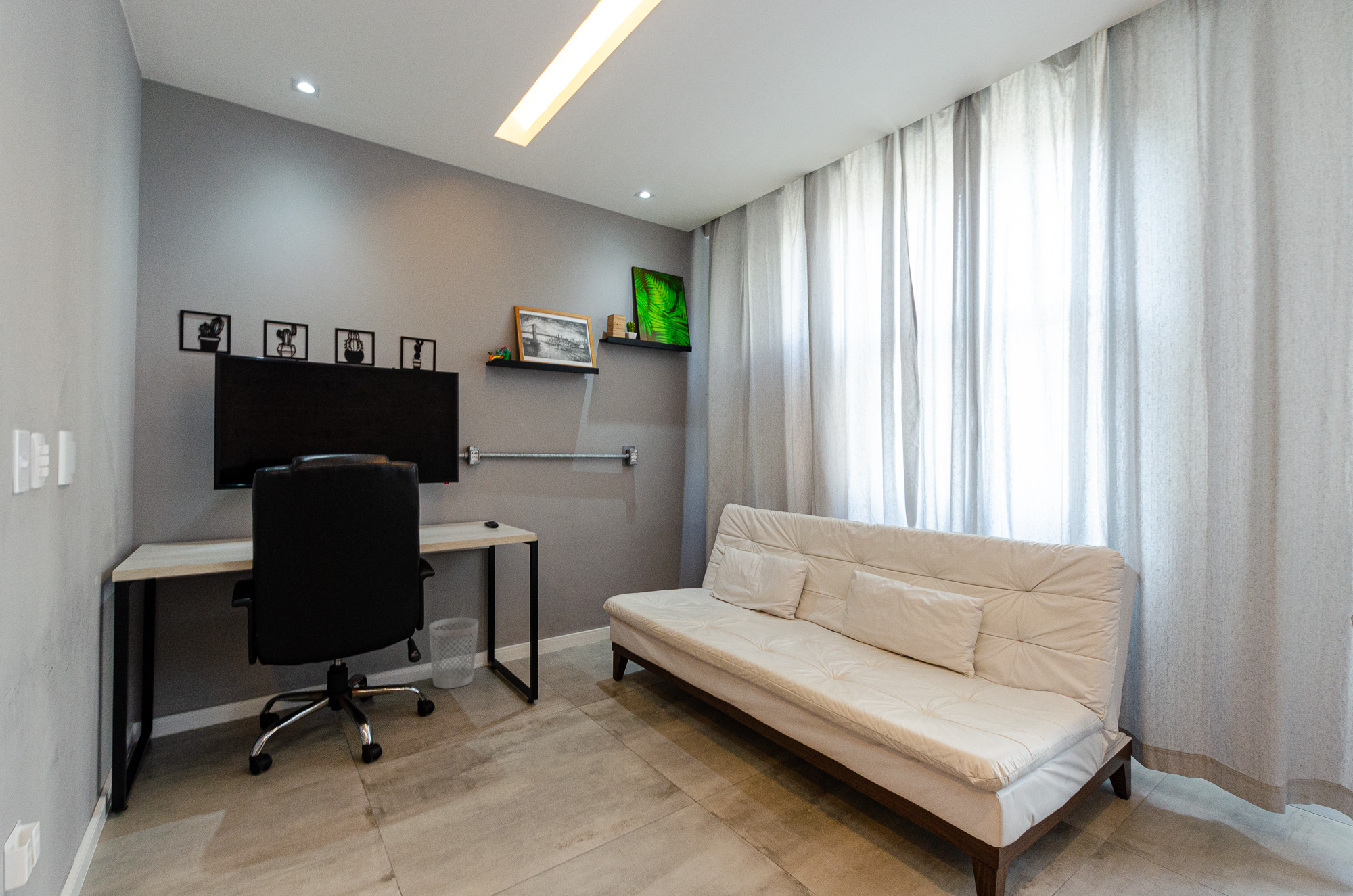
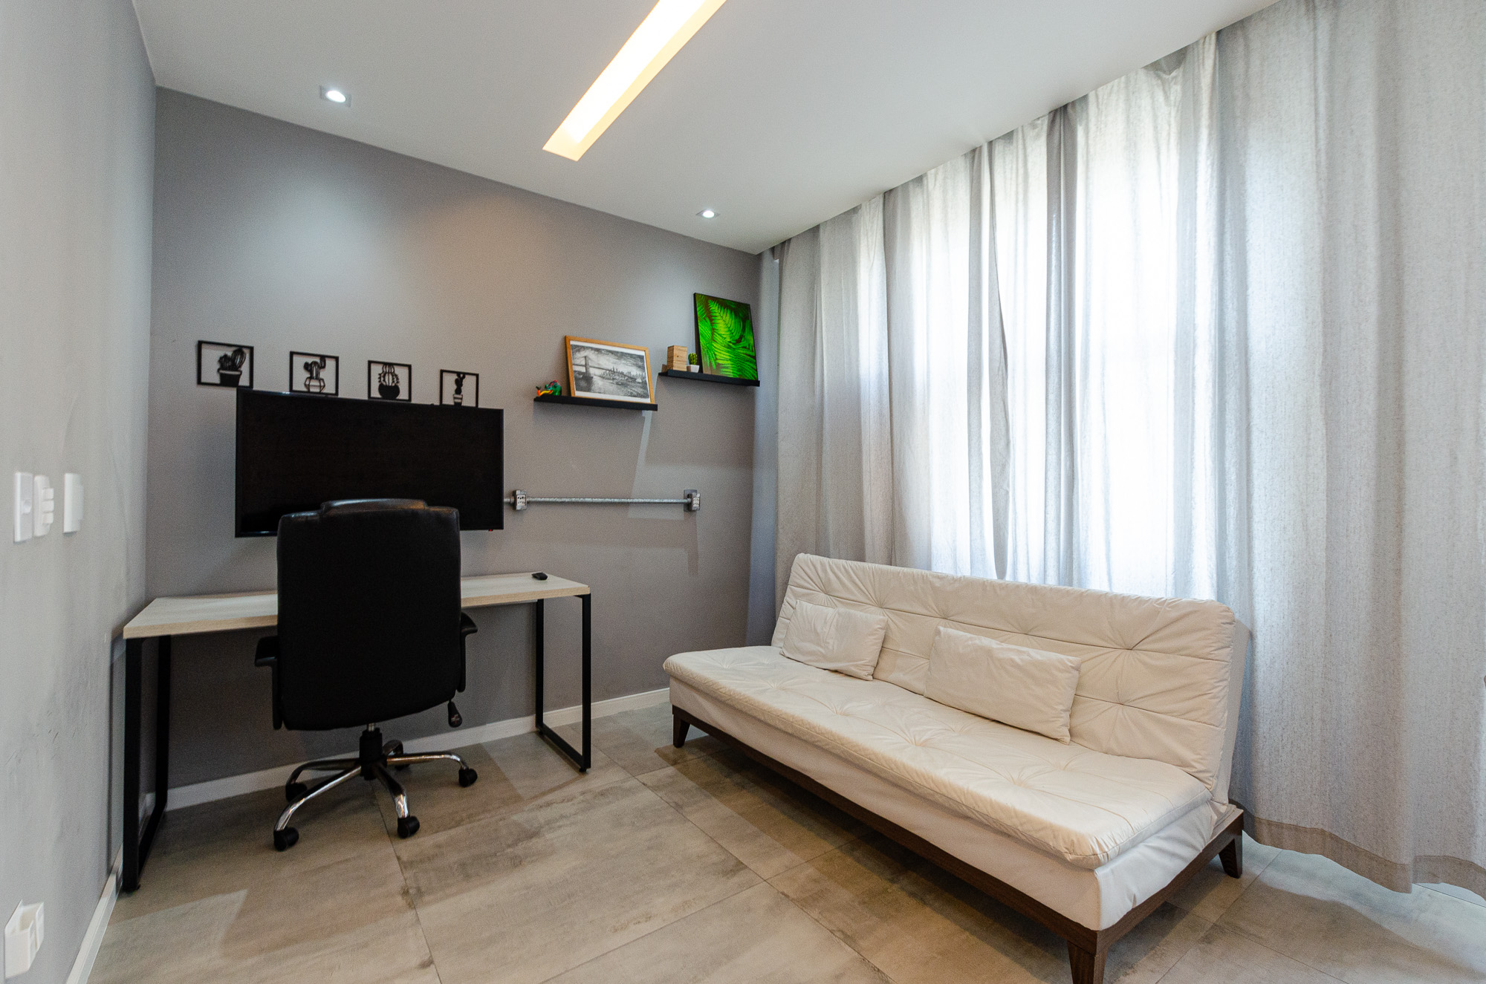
- wastebasket (453, 653)
